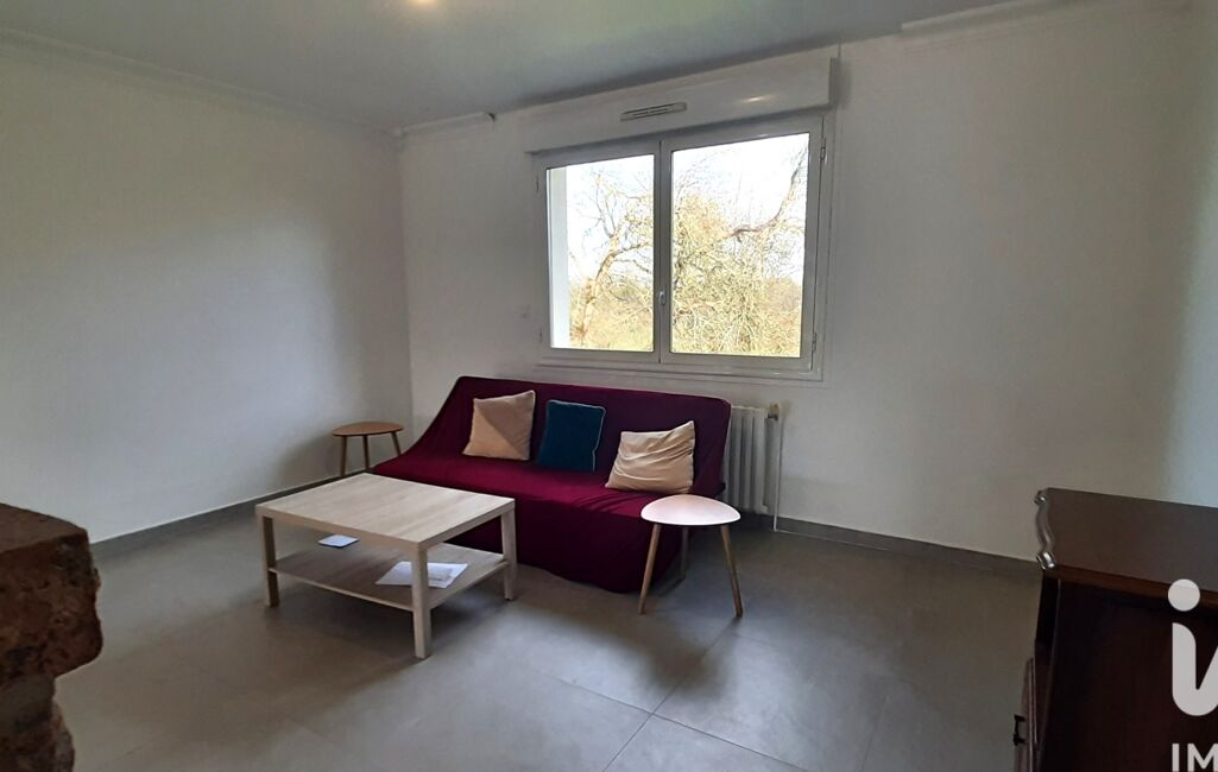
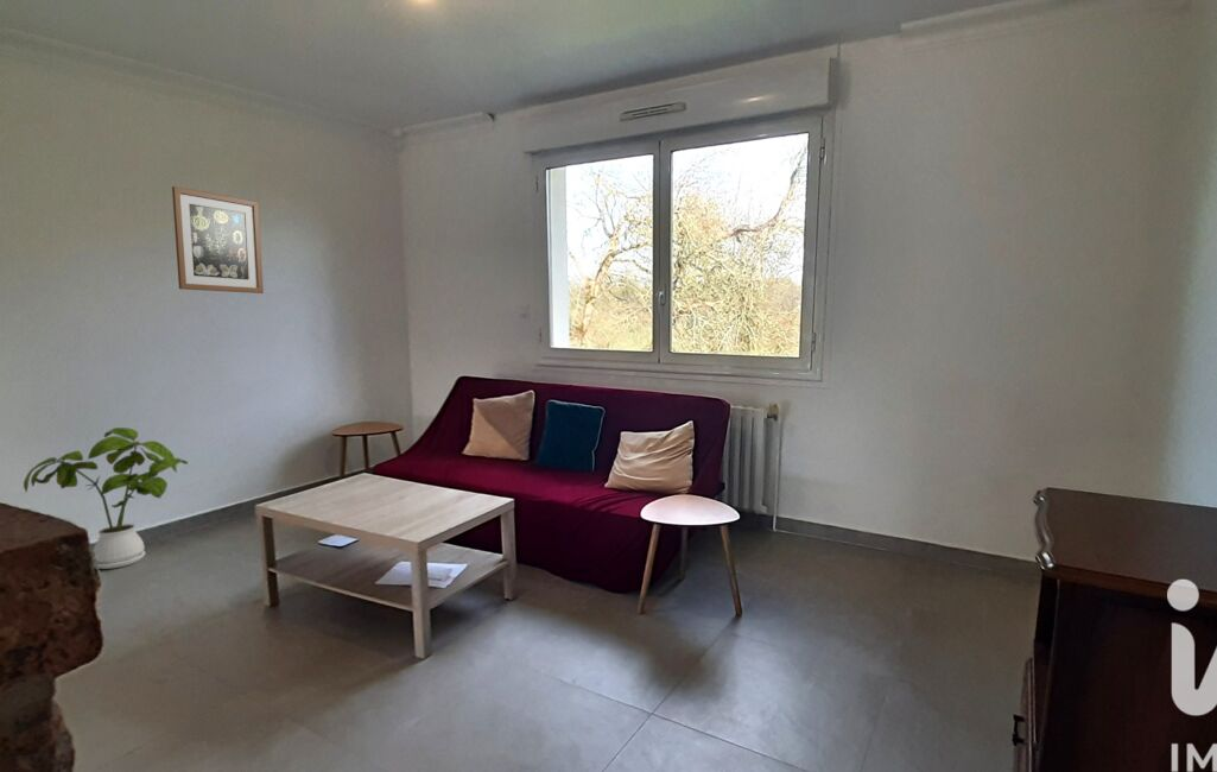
+ house plant (131, 495)
+ wall art (220, 242)
